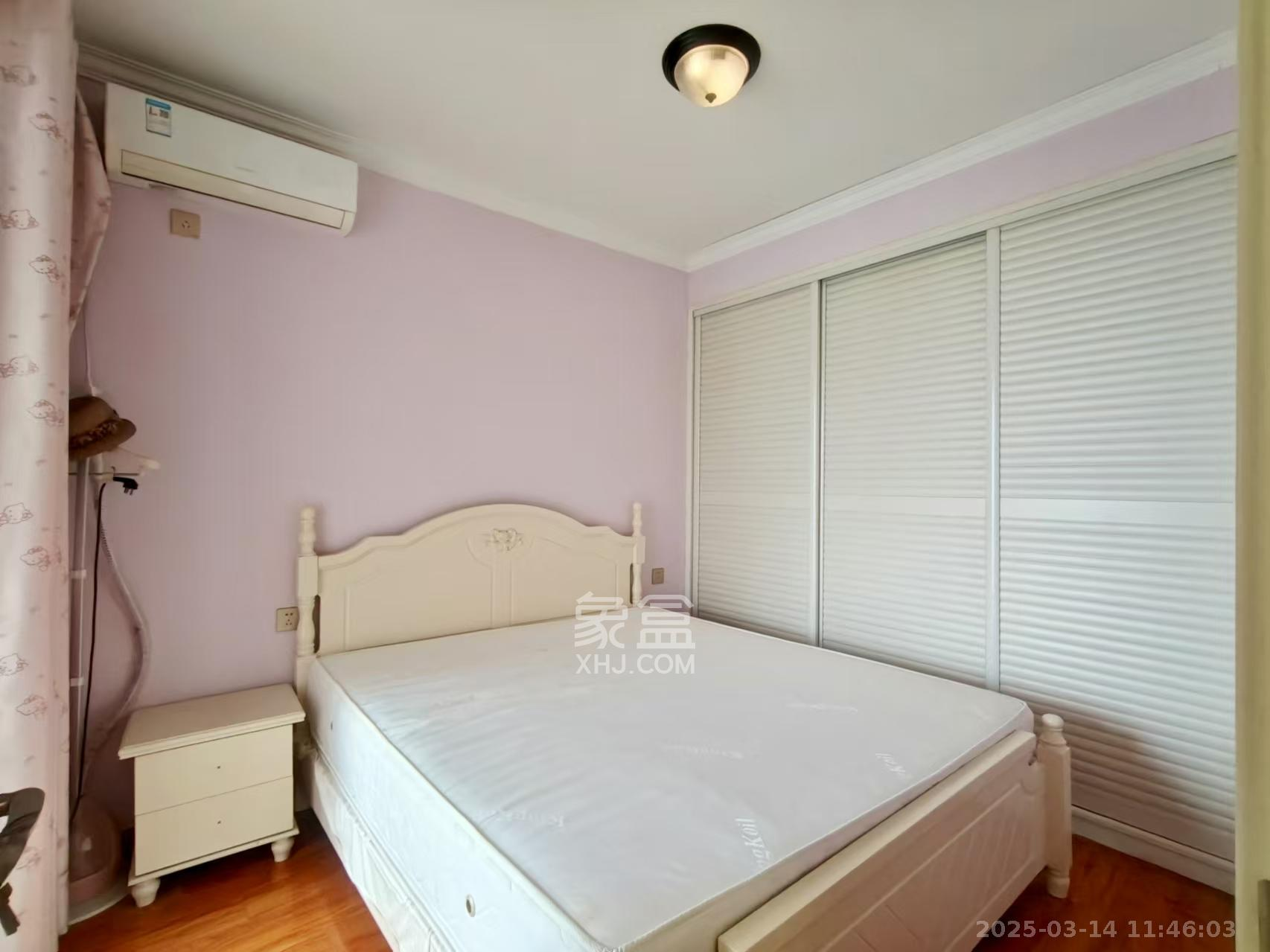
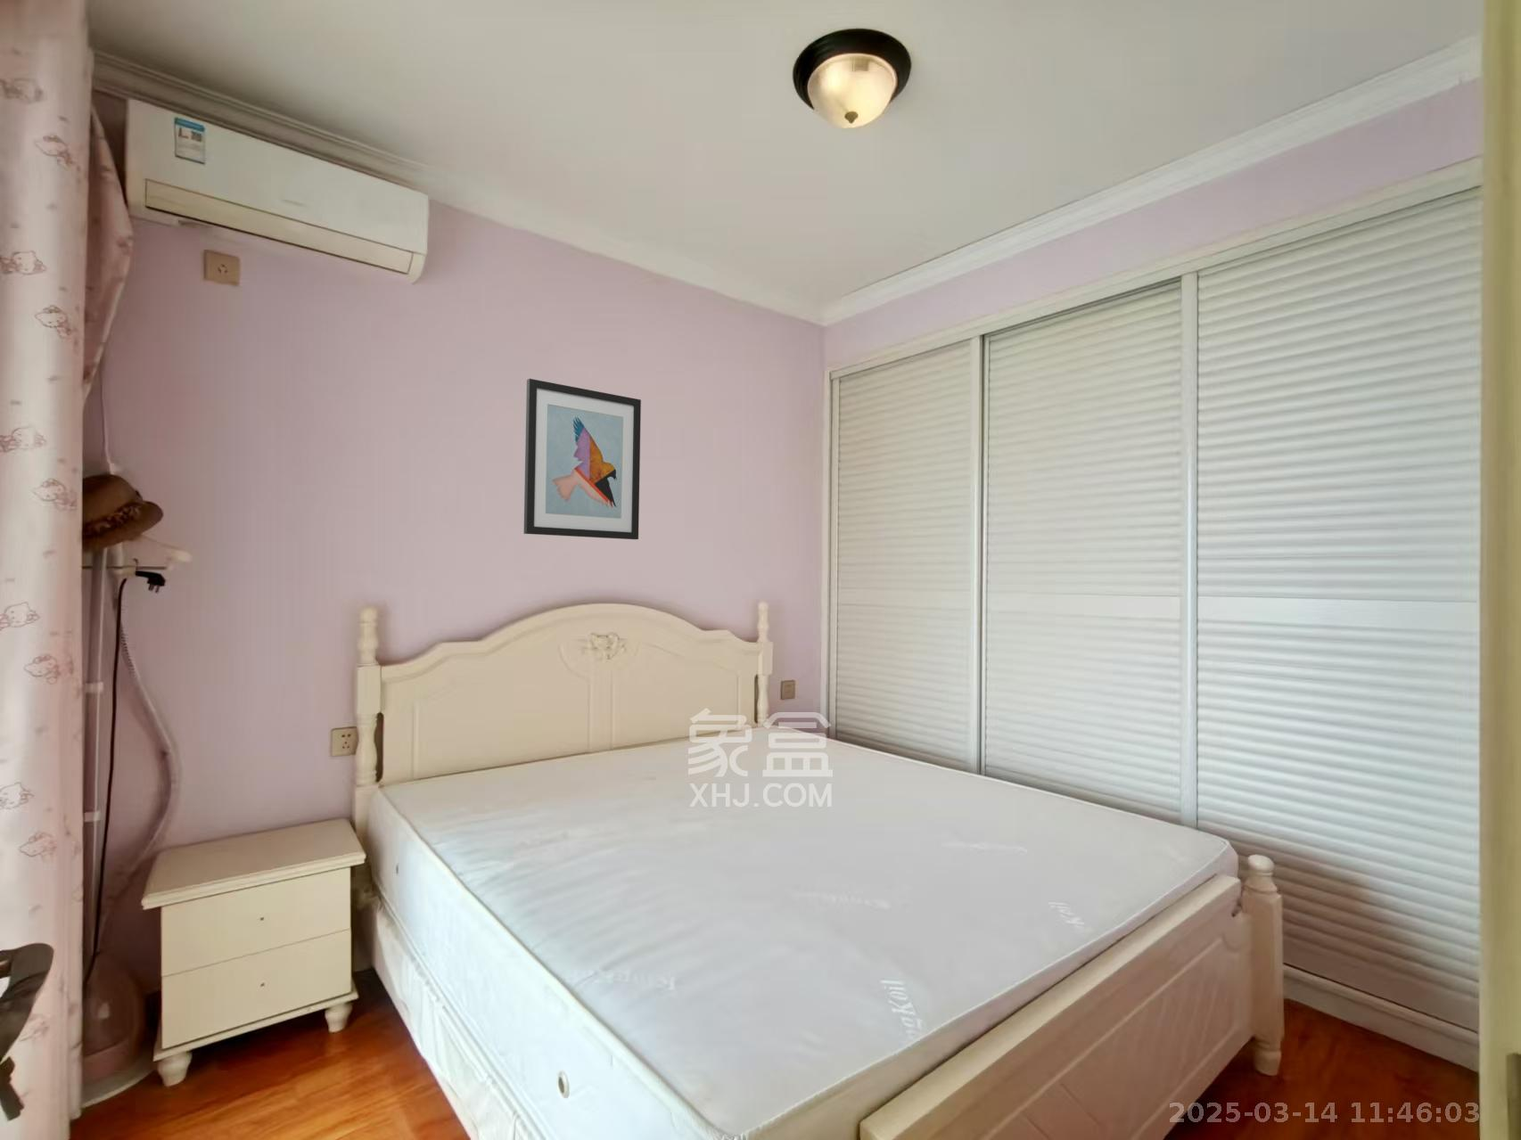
+ wall art (584, 462)
